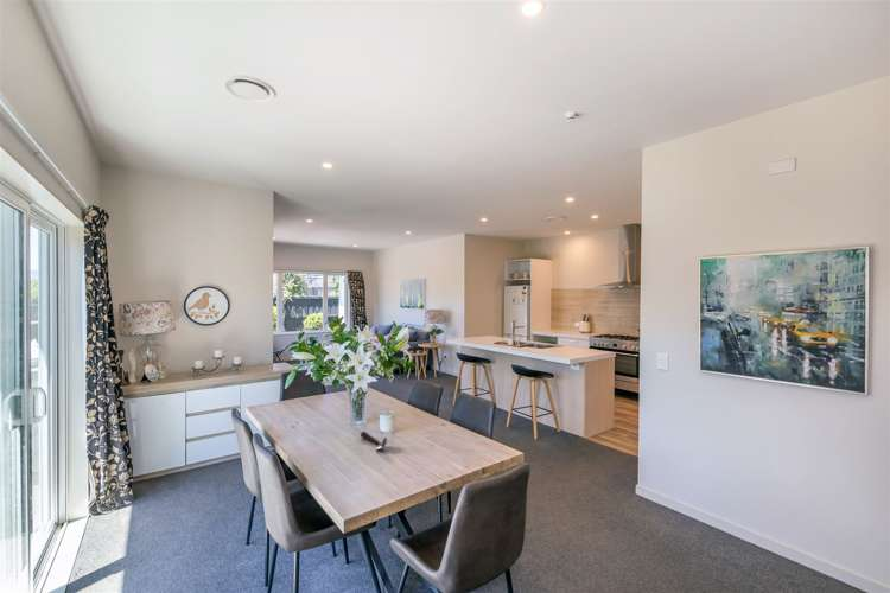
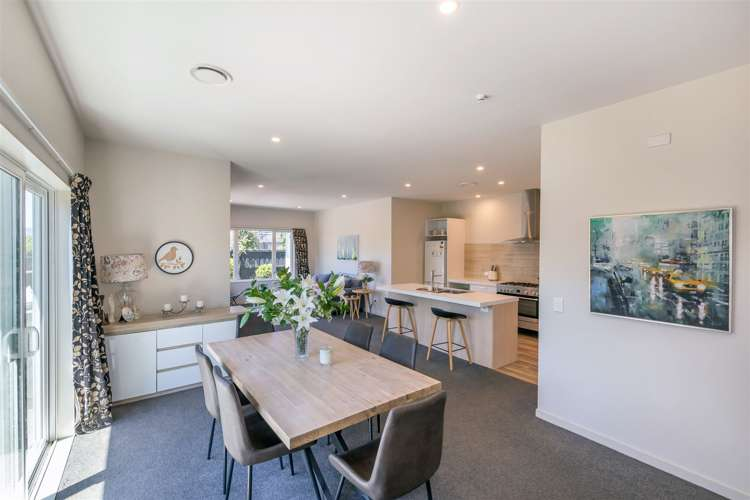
- spoon (373, 439)
